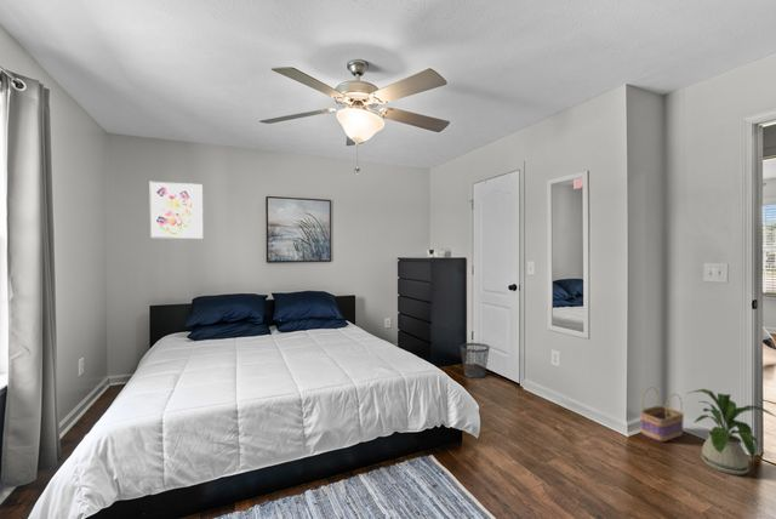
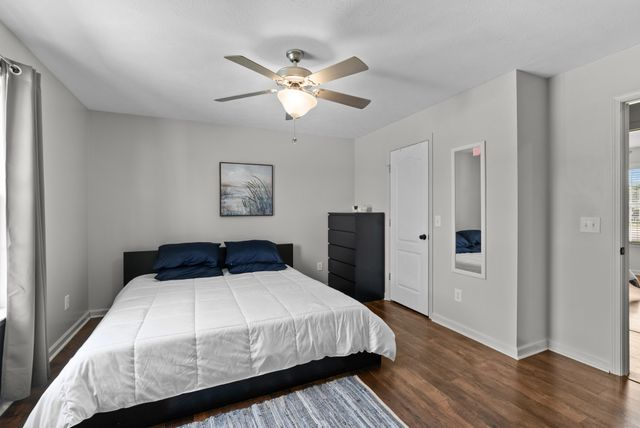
- house plant (731, 426)
- basket (661, 412)
- wastebasket (474, 360)
- wall art (177, 210)
